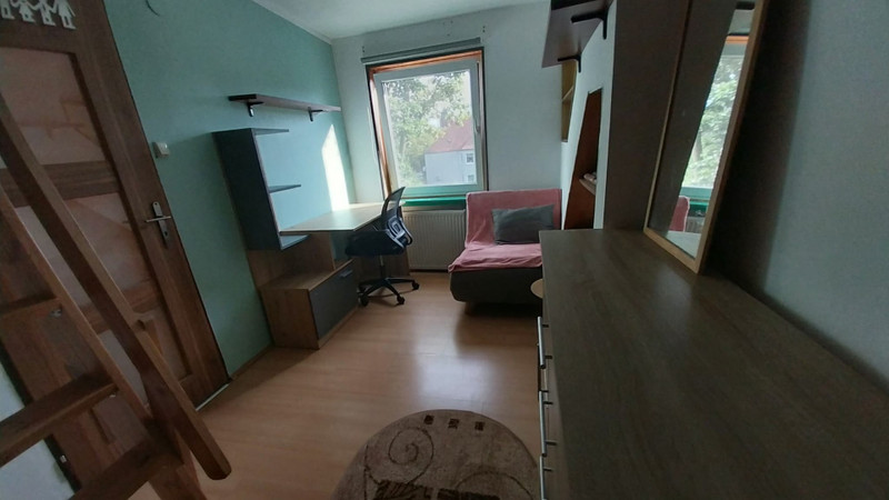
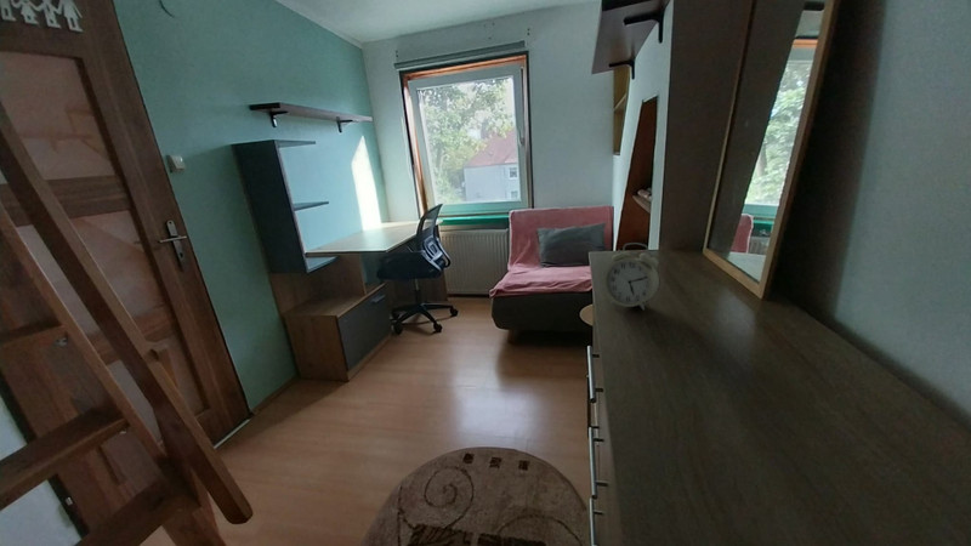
+ alarm clock (631, 274)
